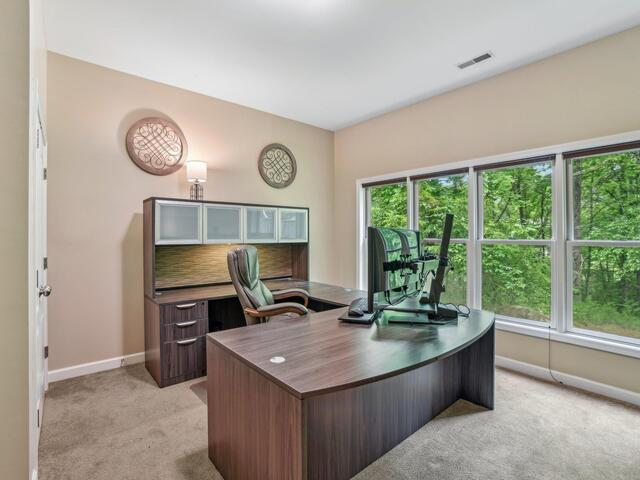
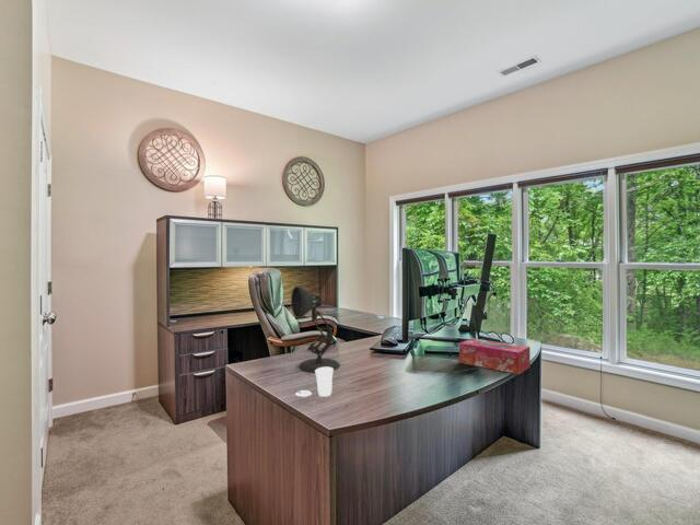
+ tissue box (493, 354)
+ cup (324, 382)
+ desk lamp (317, 325)
